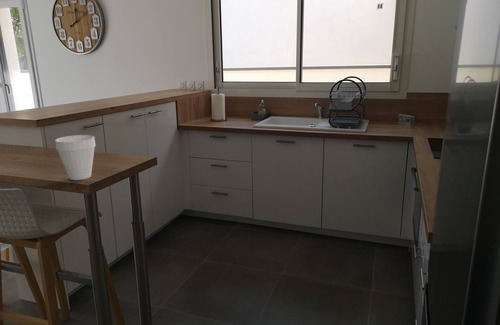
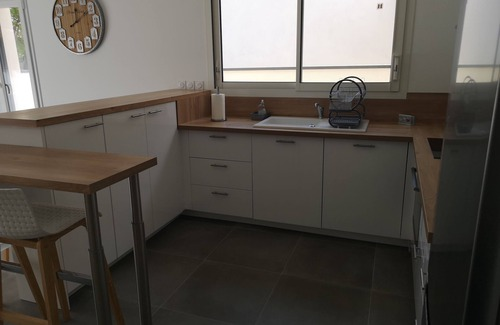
- cup (77, 158)
